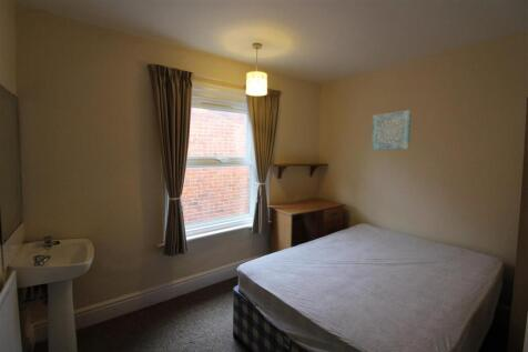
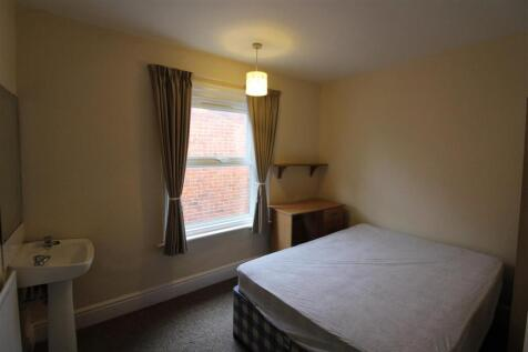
- wall art (389, 131)
